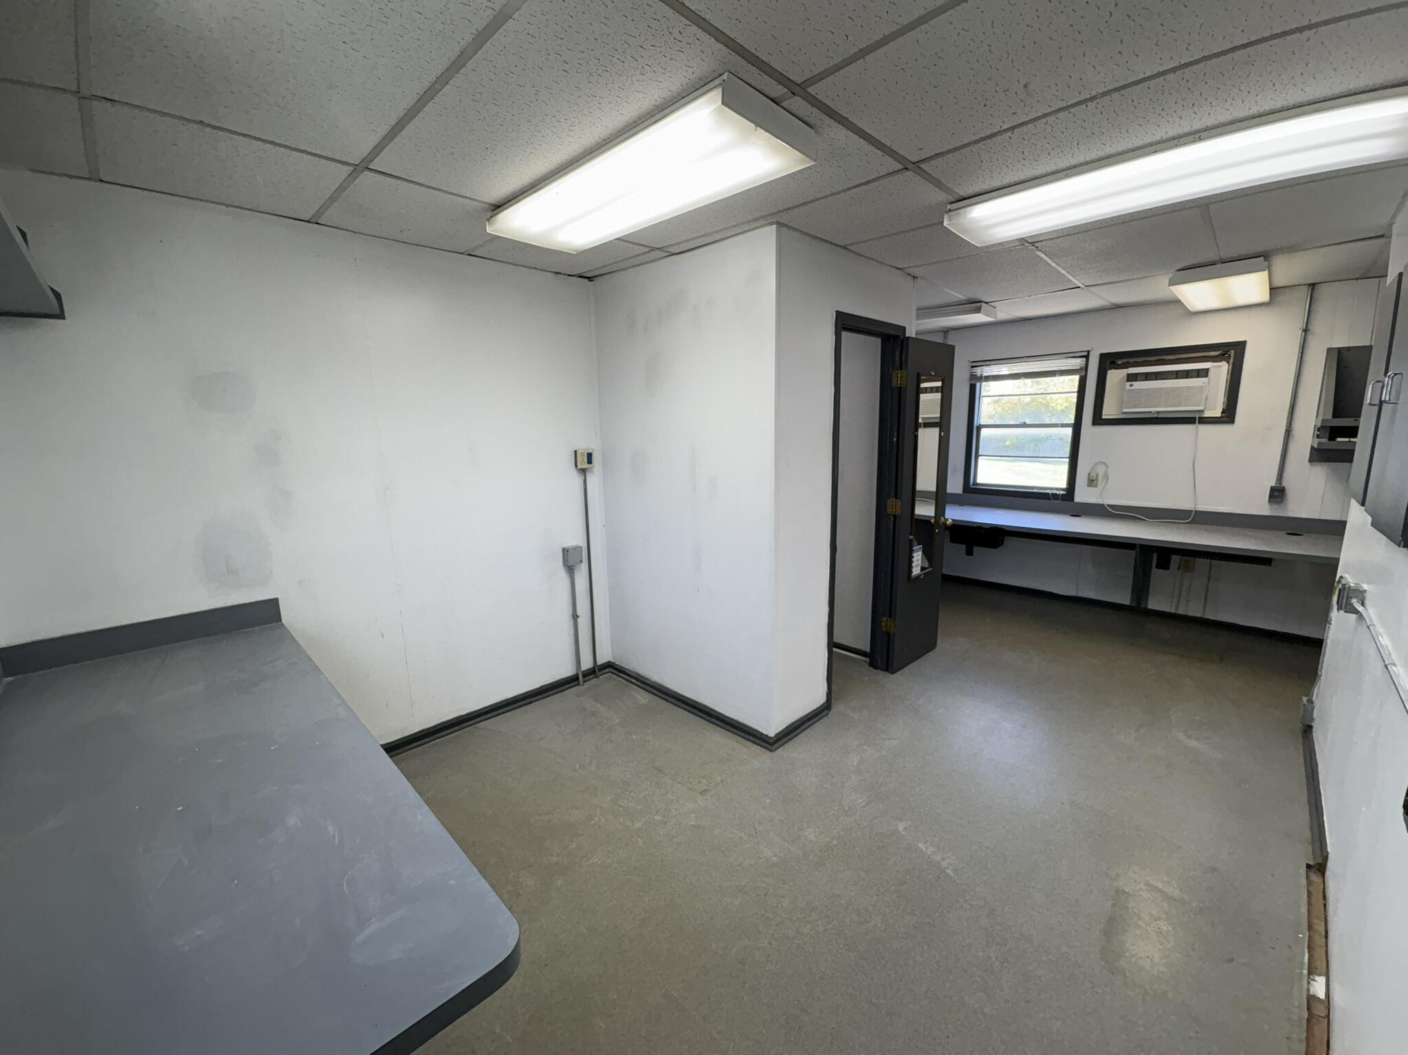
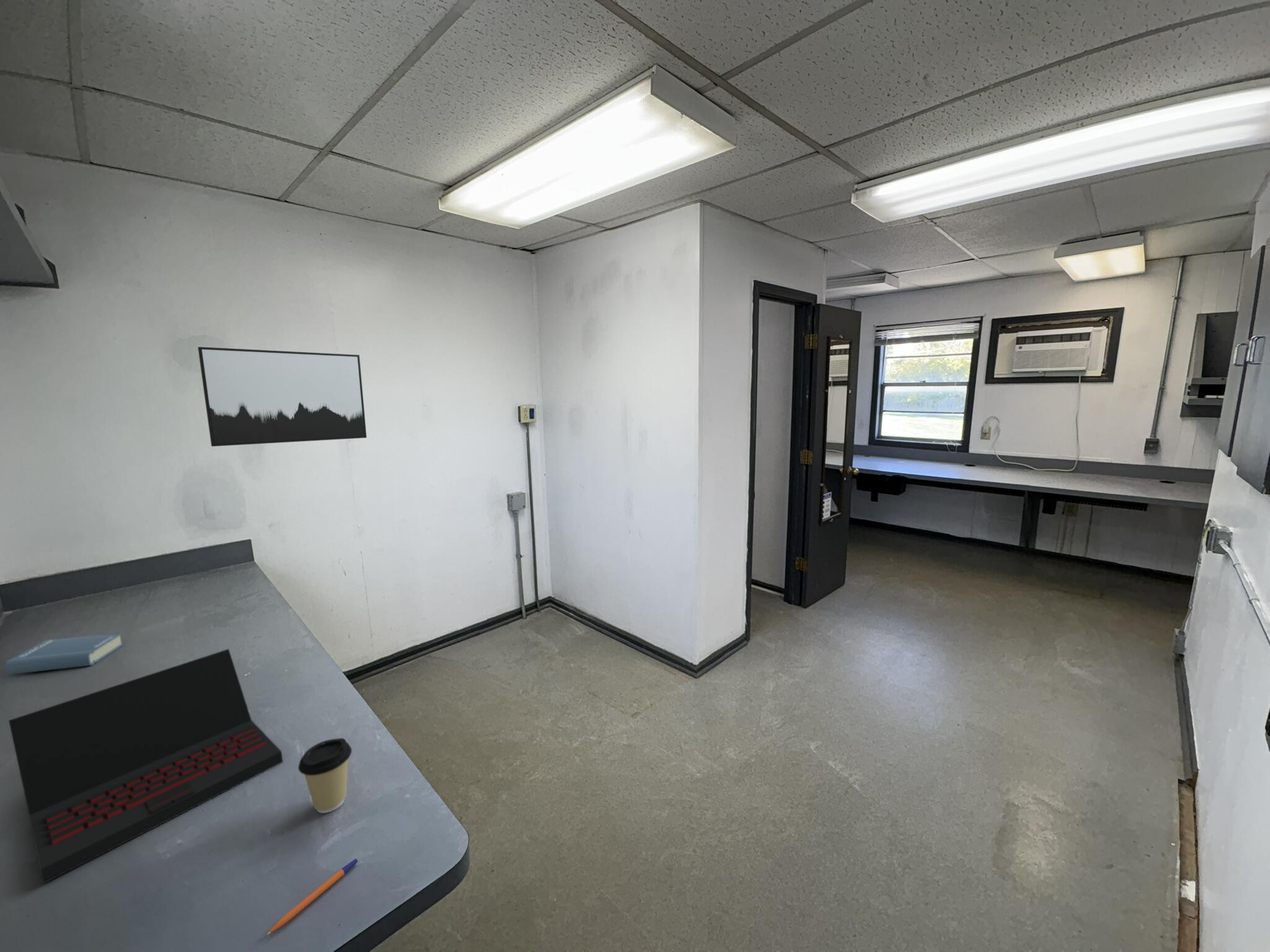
+ pen (314, 894)
+ hardback book (67, 653)
+ laptop (153, 741)
+ coffee cup (327, 776)
+ wall art (291, 397)
